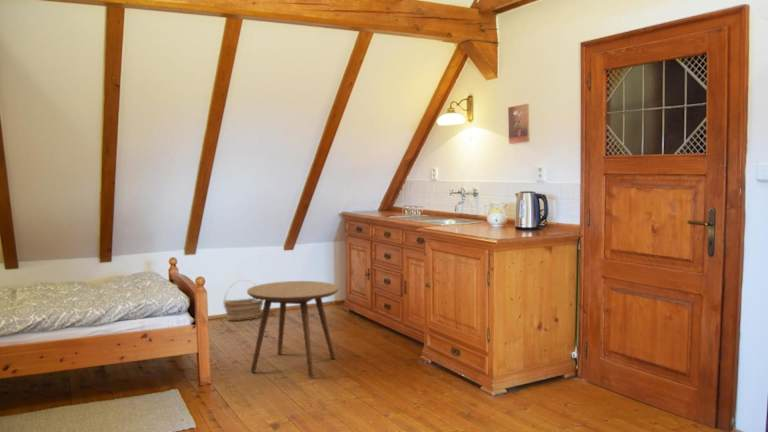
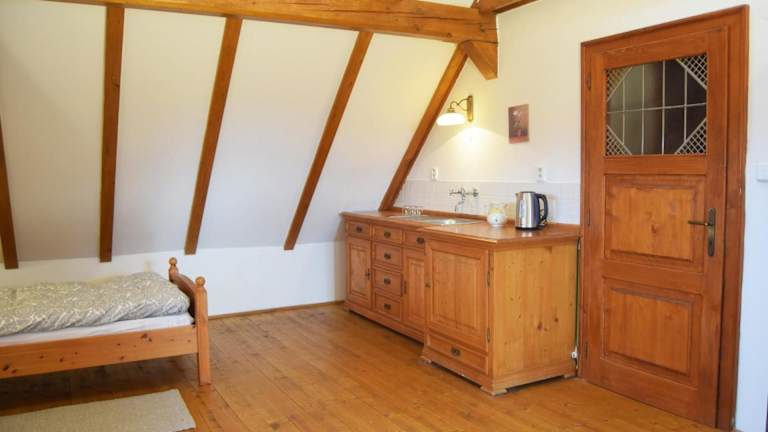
- basket (243, 299)
- side table (303, 327)
